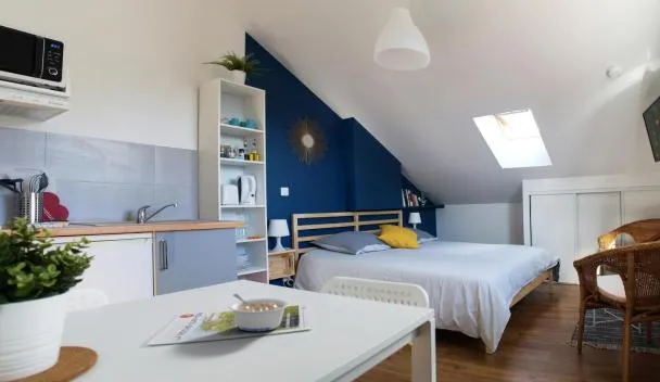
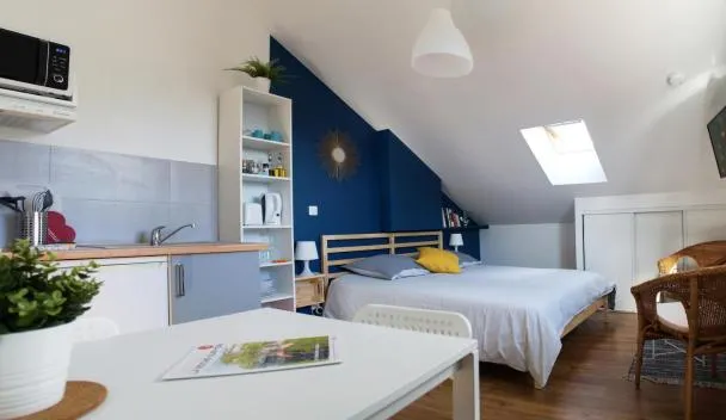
- legume (256, 313)
